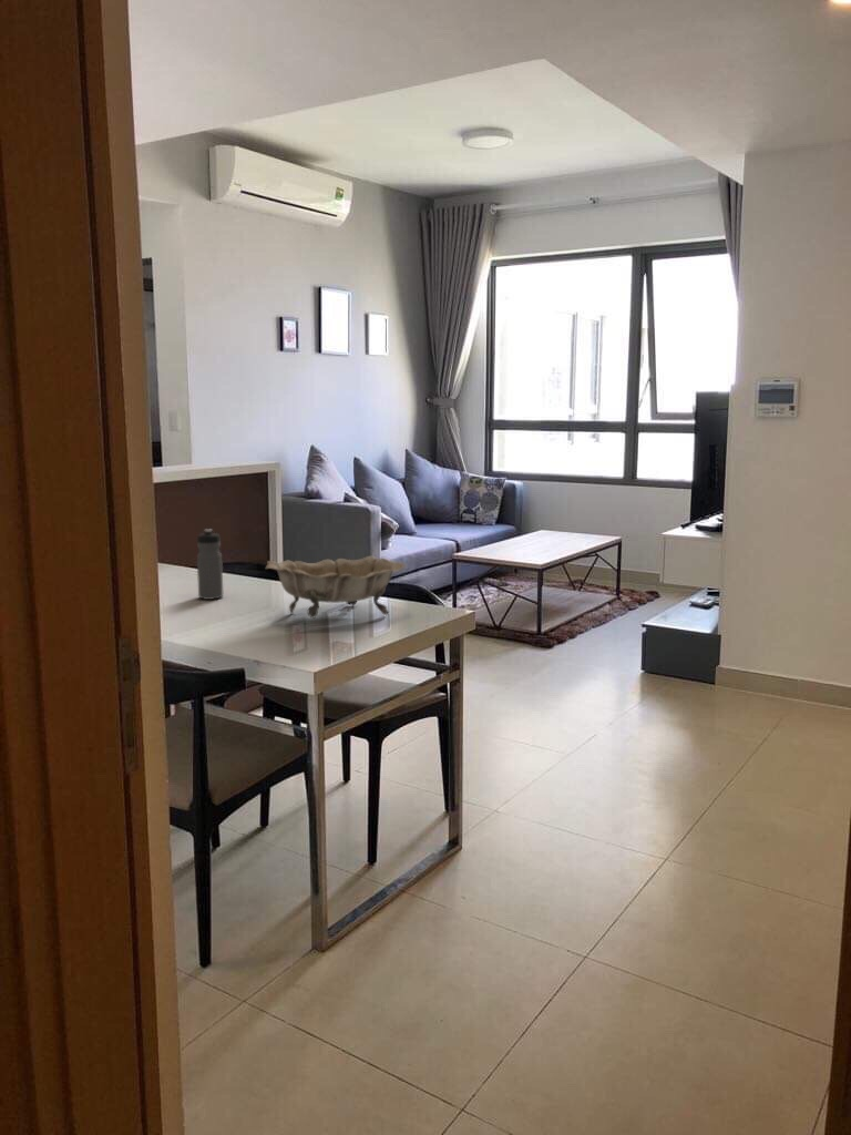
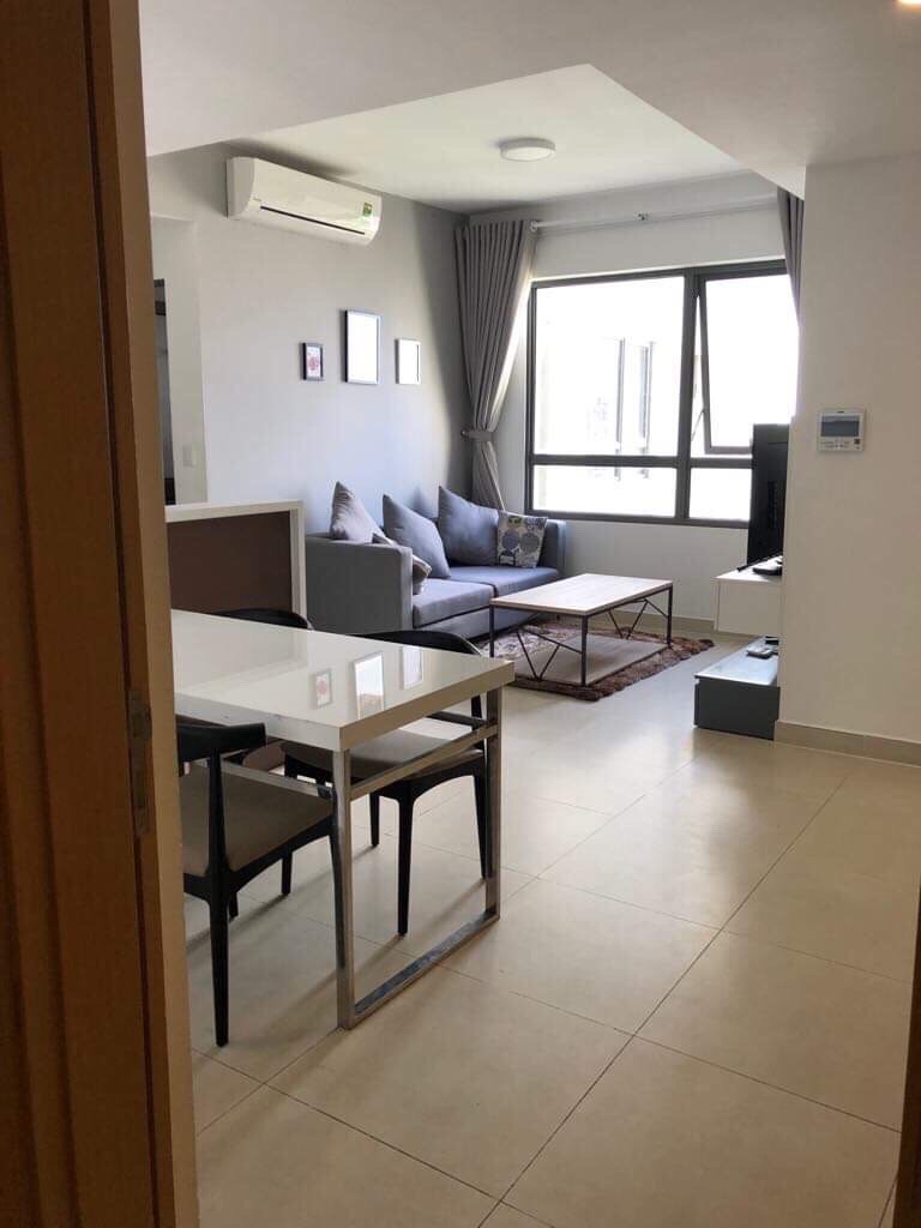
- water bottle (209, 563)
- decorative bowl (337, 586)
